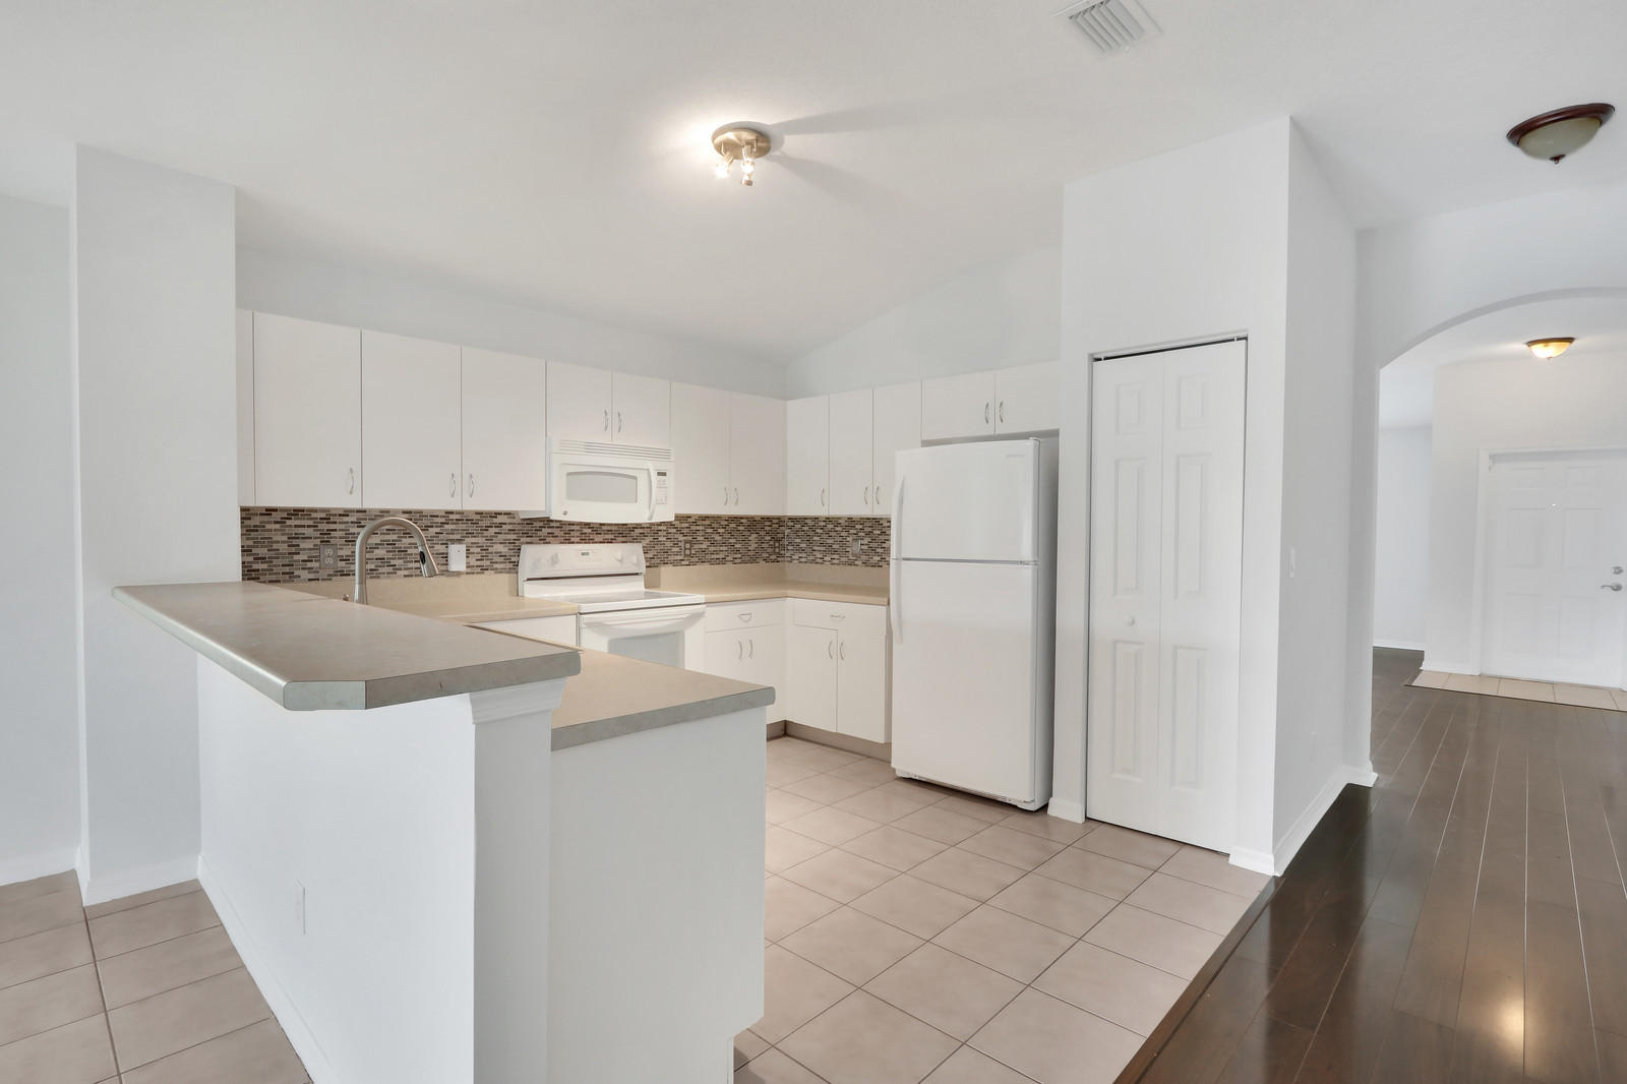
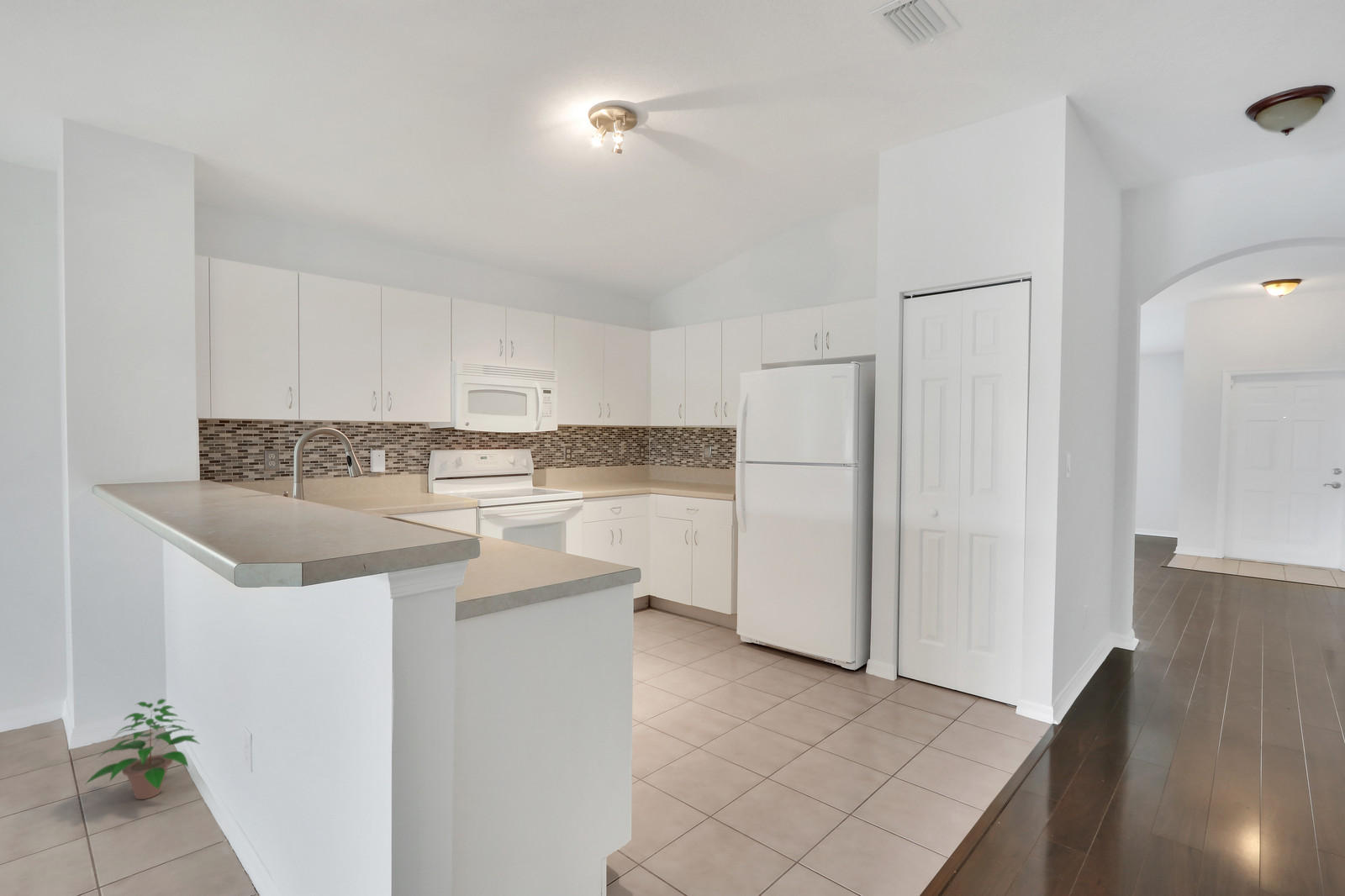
+ potted plant (145, 750)
